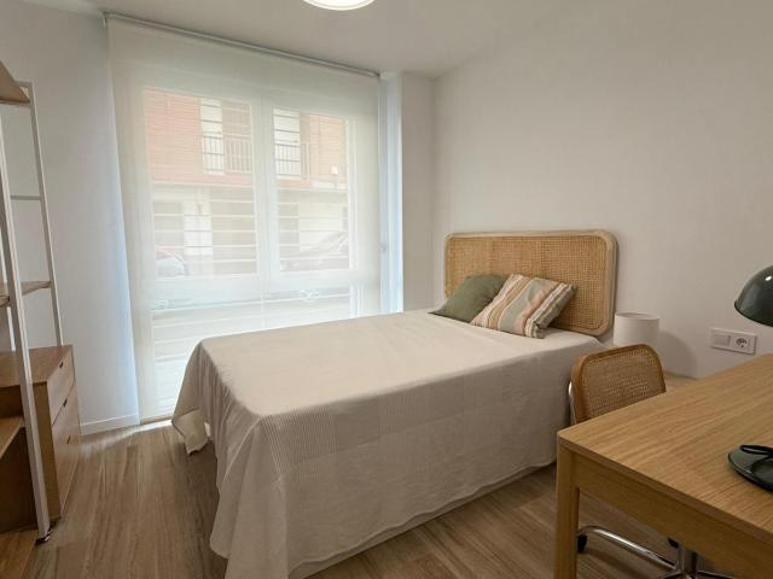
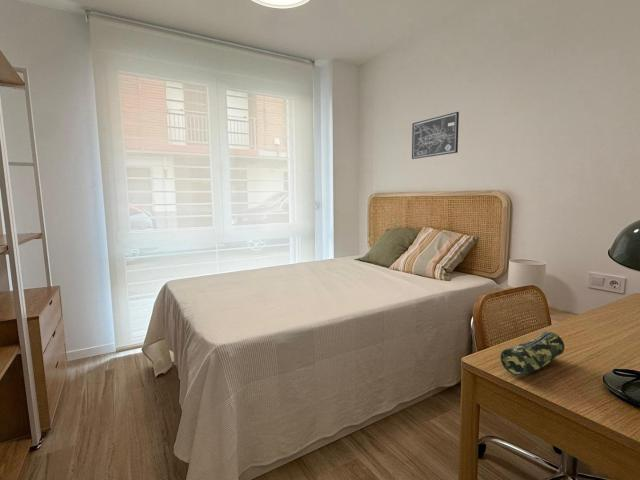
+ wall art (433, 137)
+ pencil case (532, 353)
